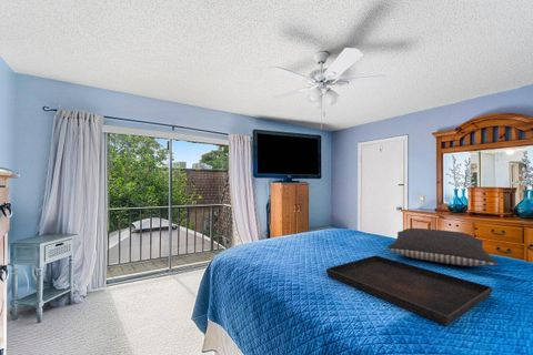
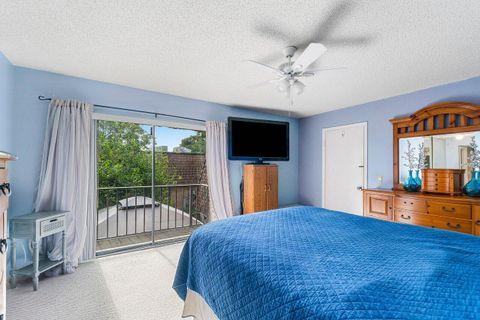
- pillow (436, 244)
- serving tray (401, 281)
